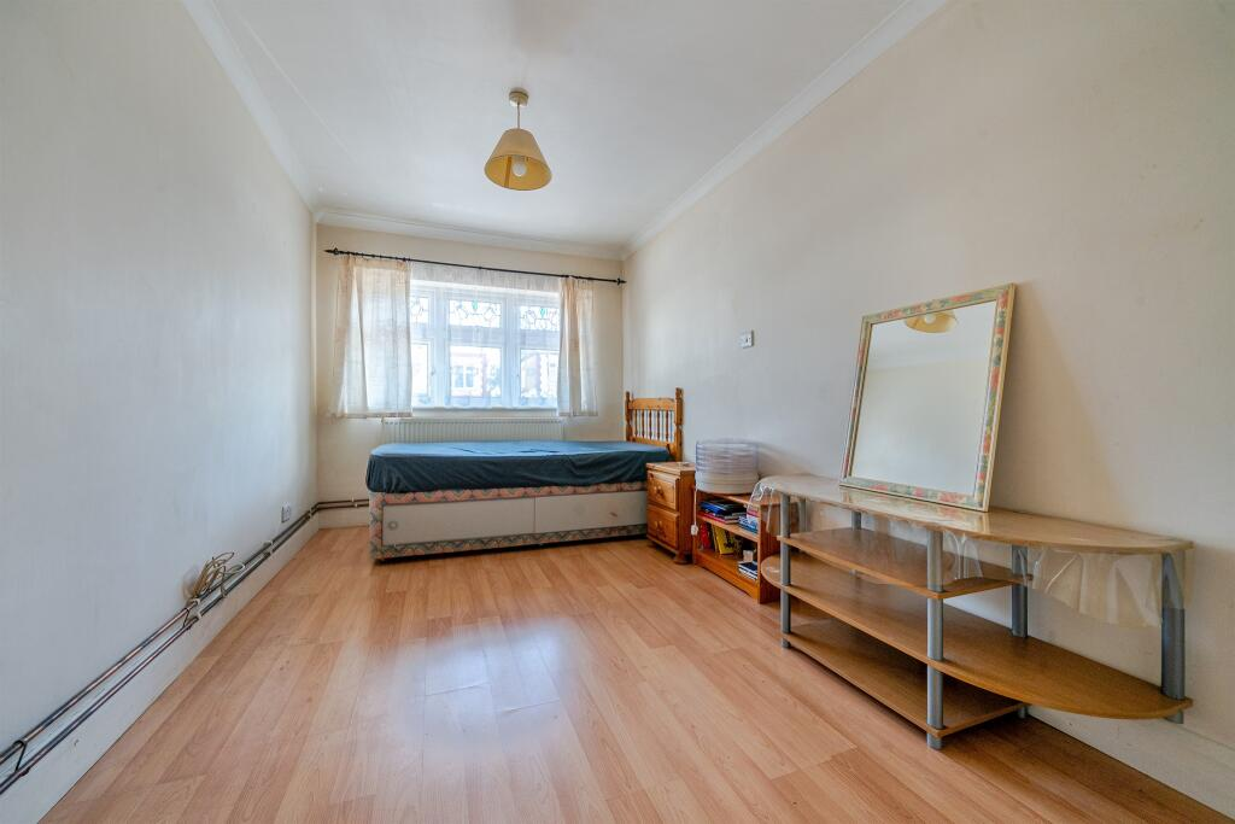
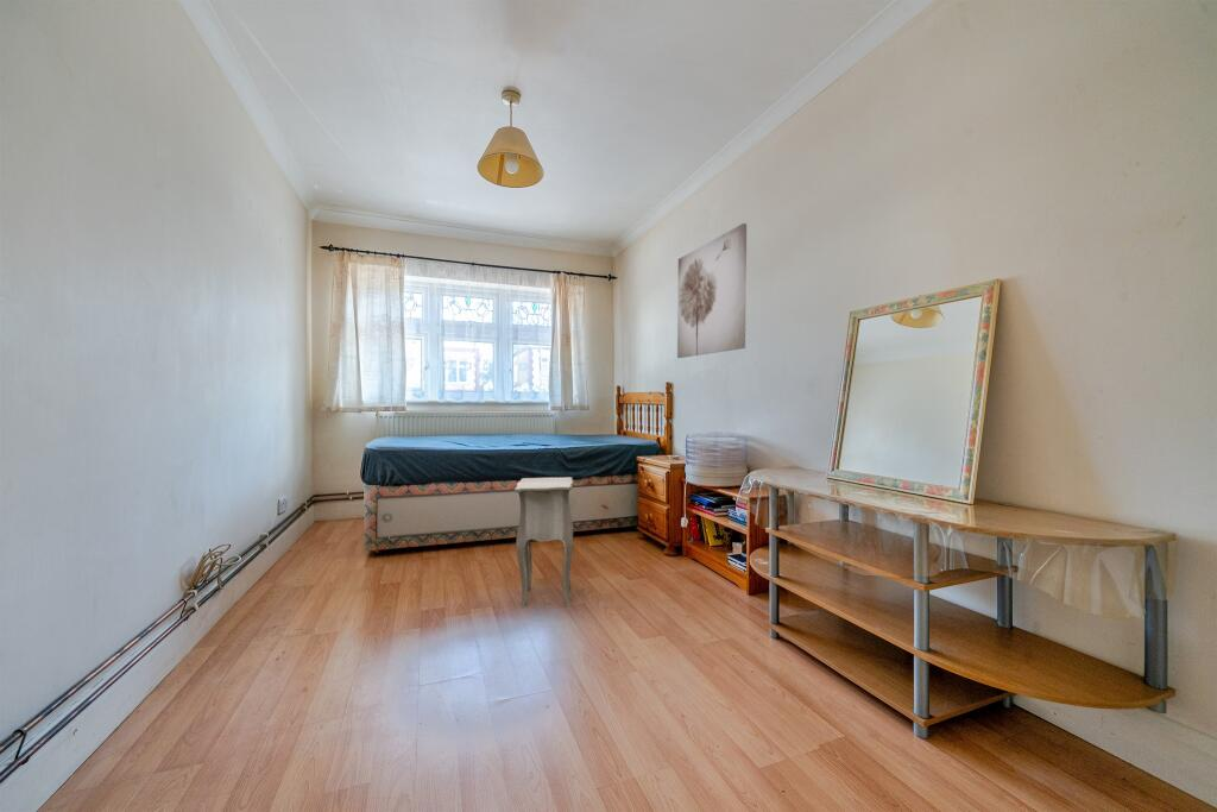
+ wall art (707, 298)
+ side table (546, 539)
